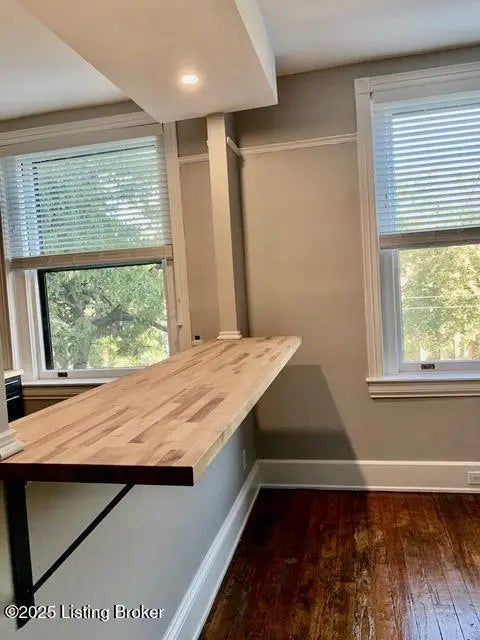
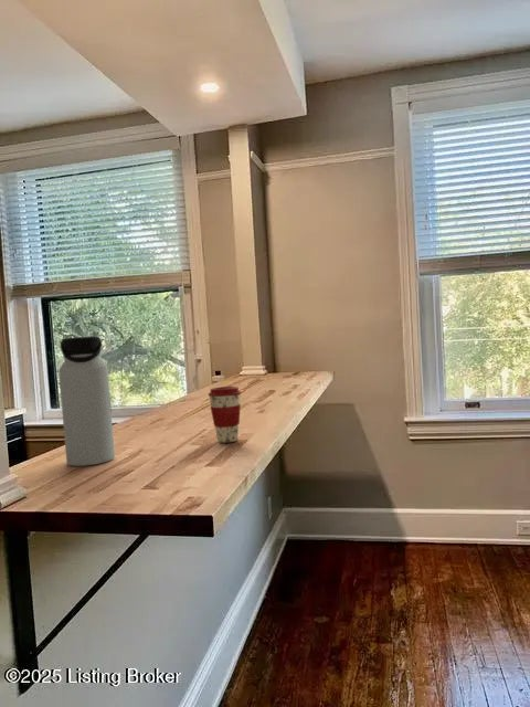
+ coffee cup (225, 413)
+ water bottle (85, 399)
